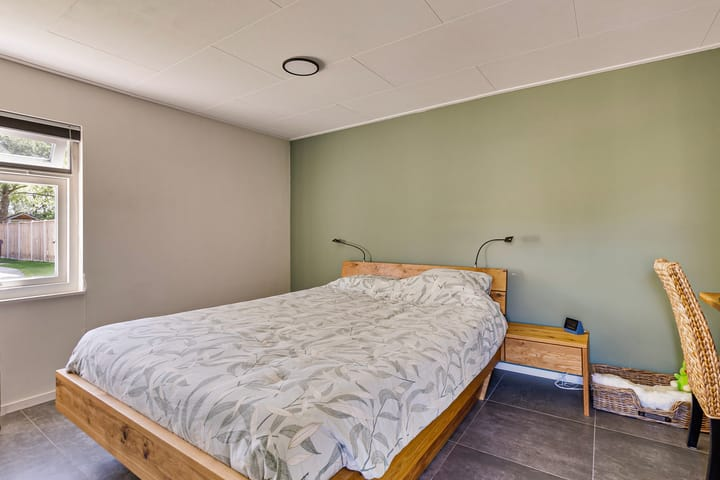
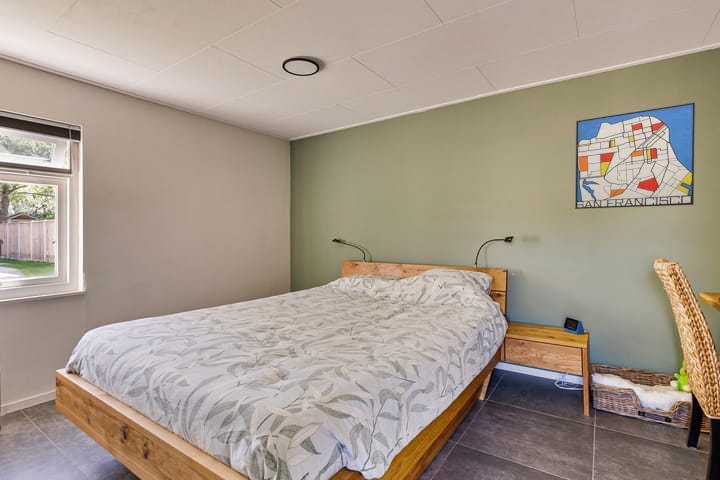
+ wall art (630, 159)
